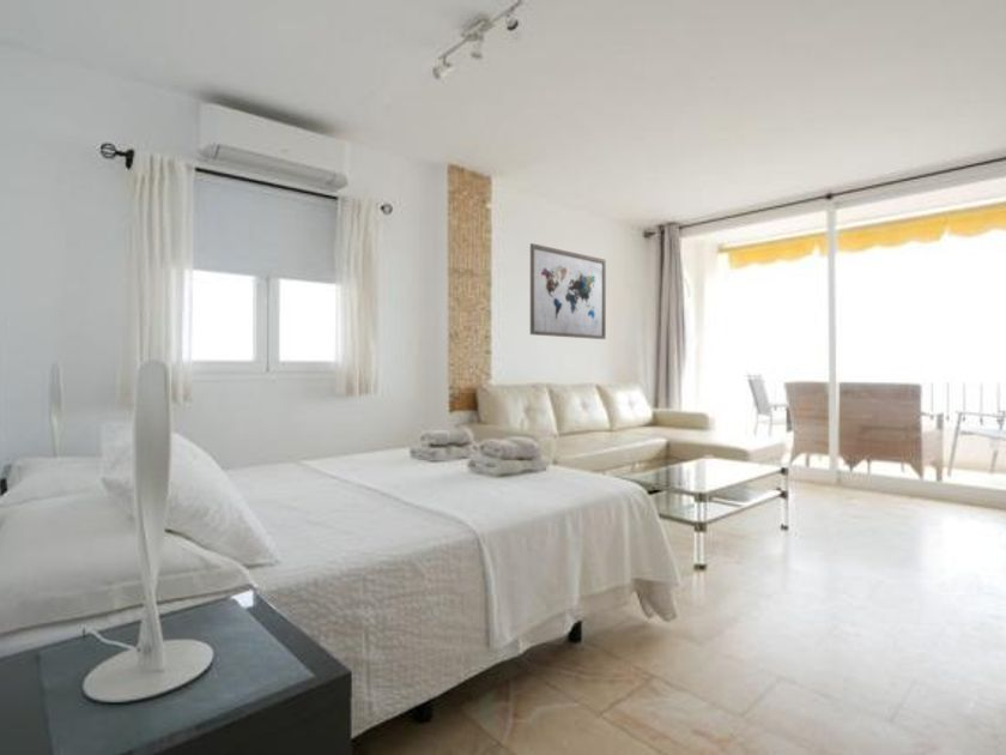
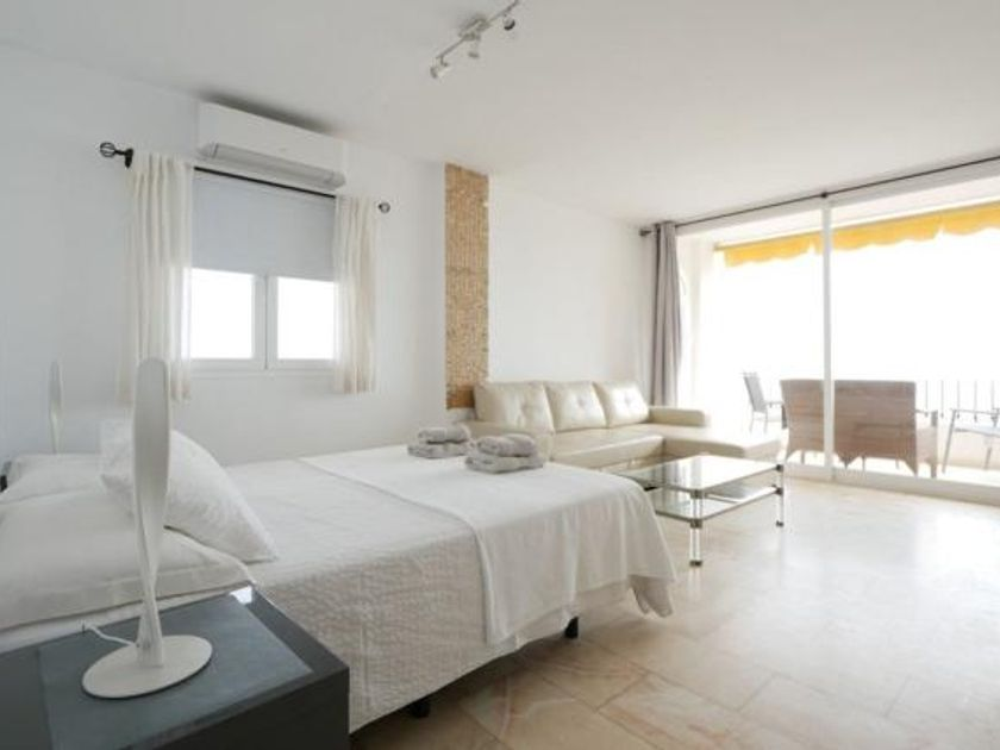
- wall art (570, 294)
